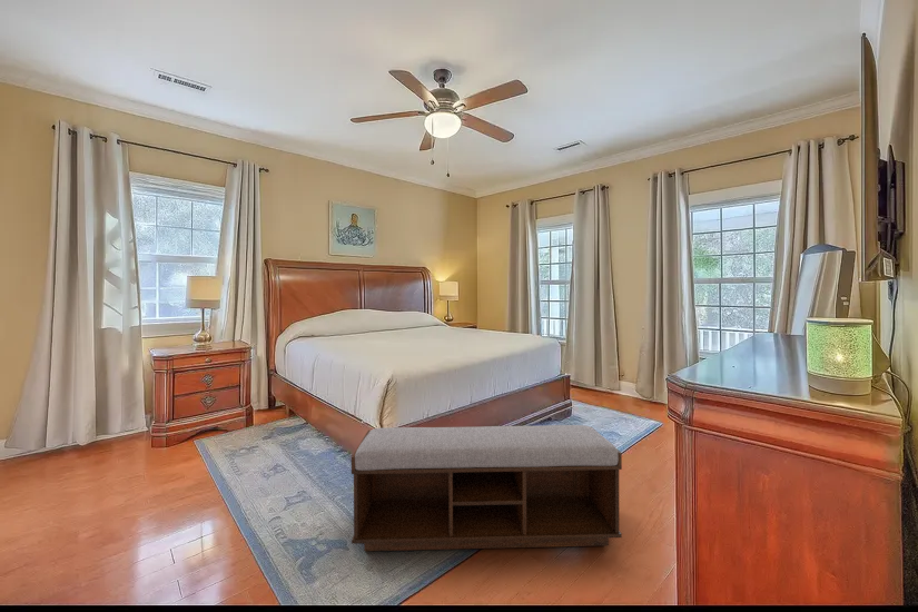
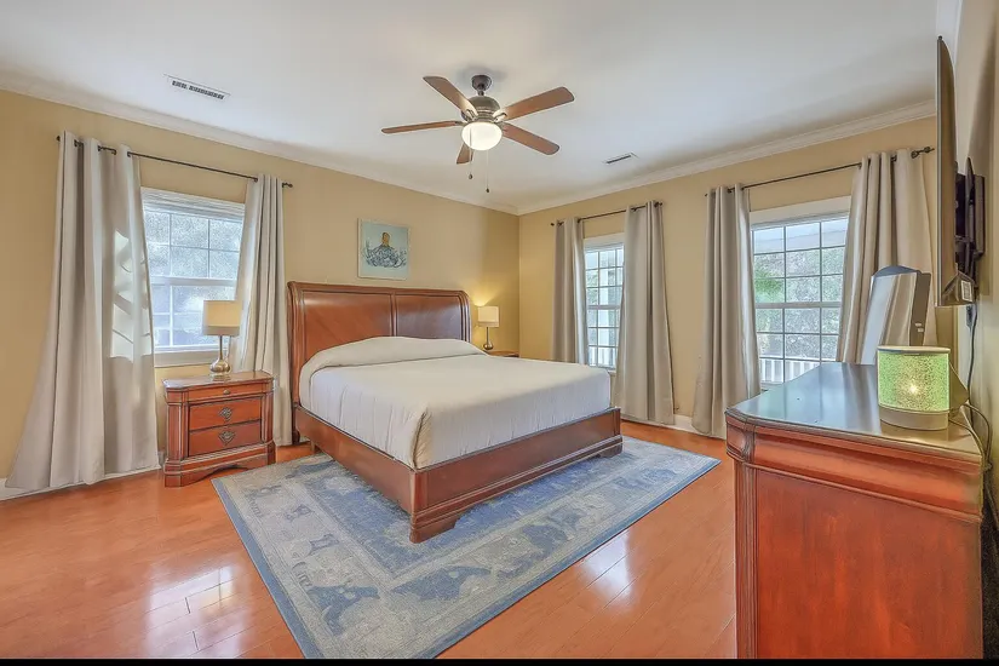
- bench (484, 482)
